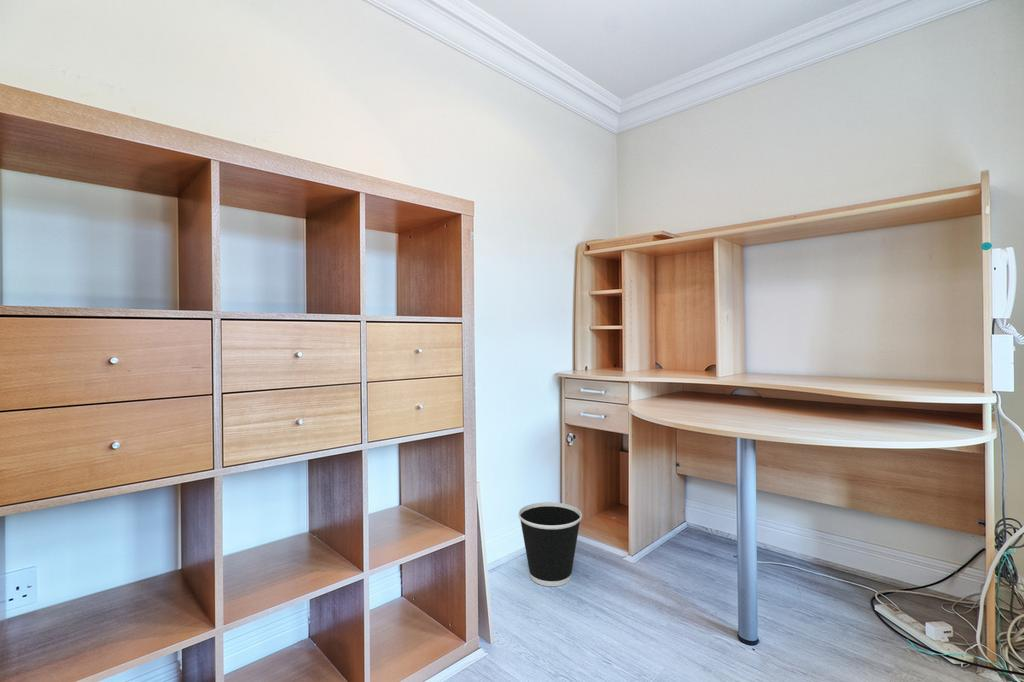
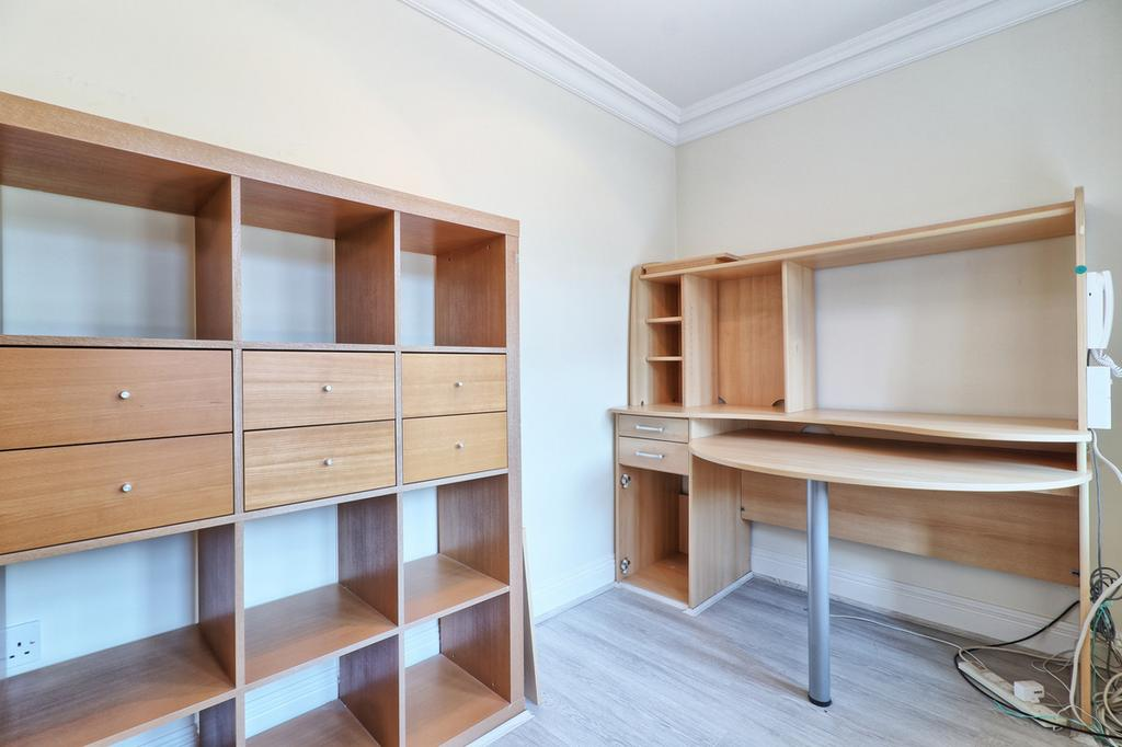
- wastebasket (550, 544)
